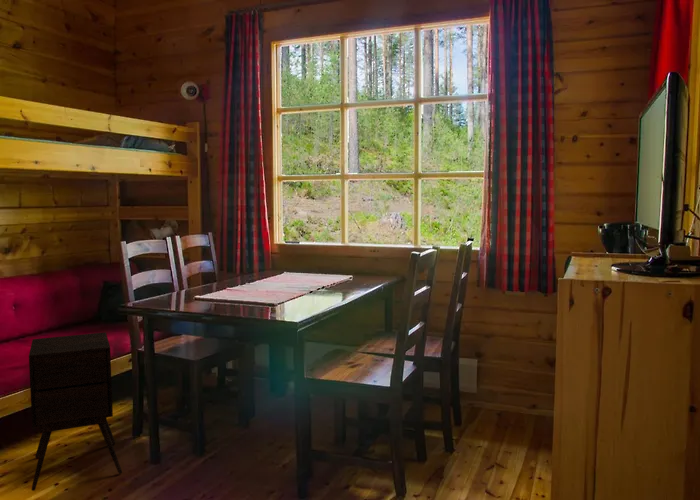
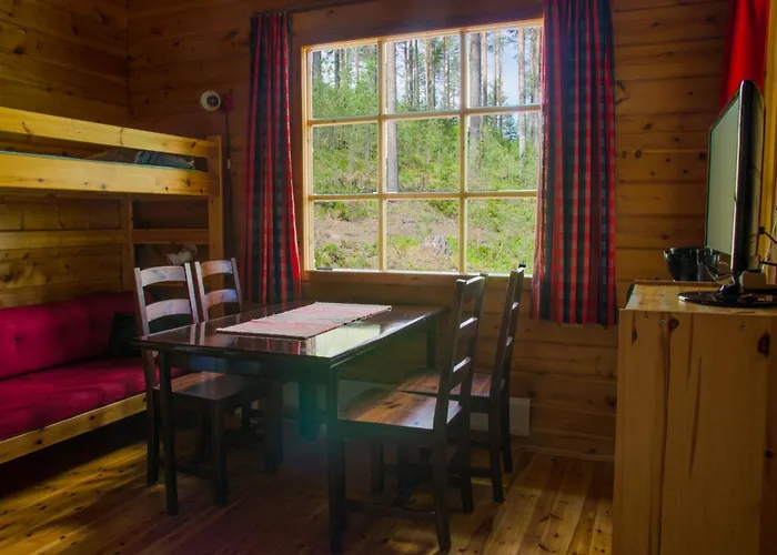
- side table (74, 405)
